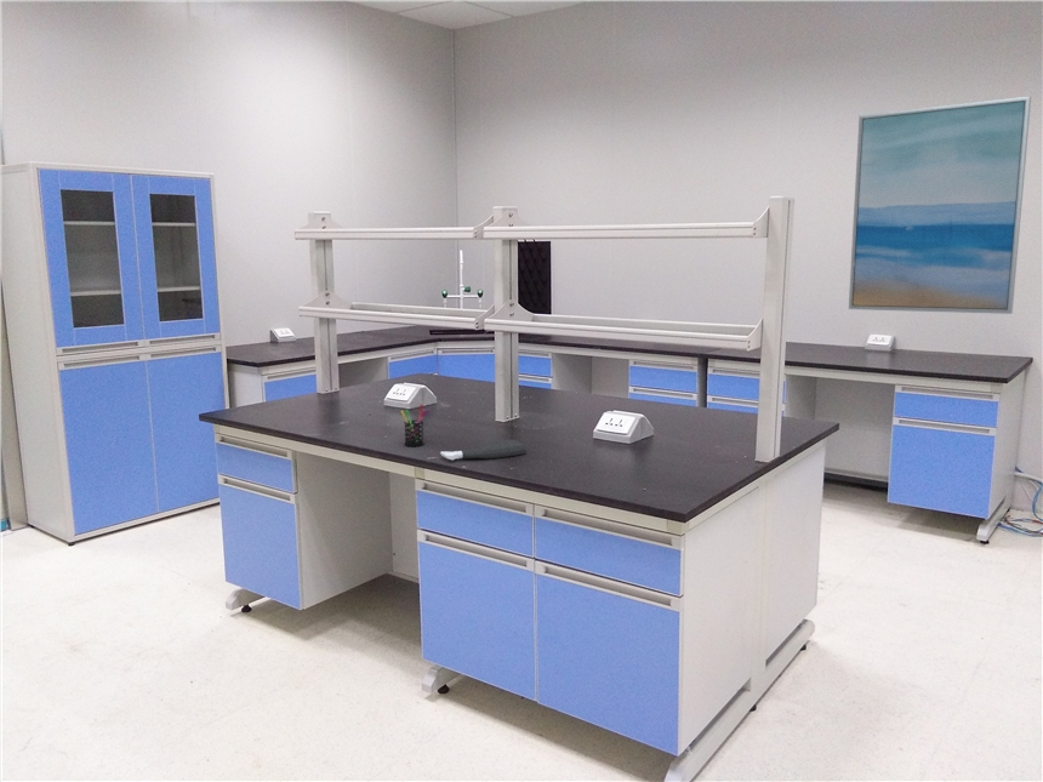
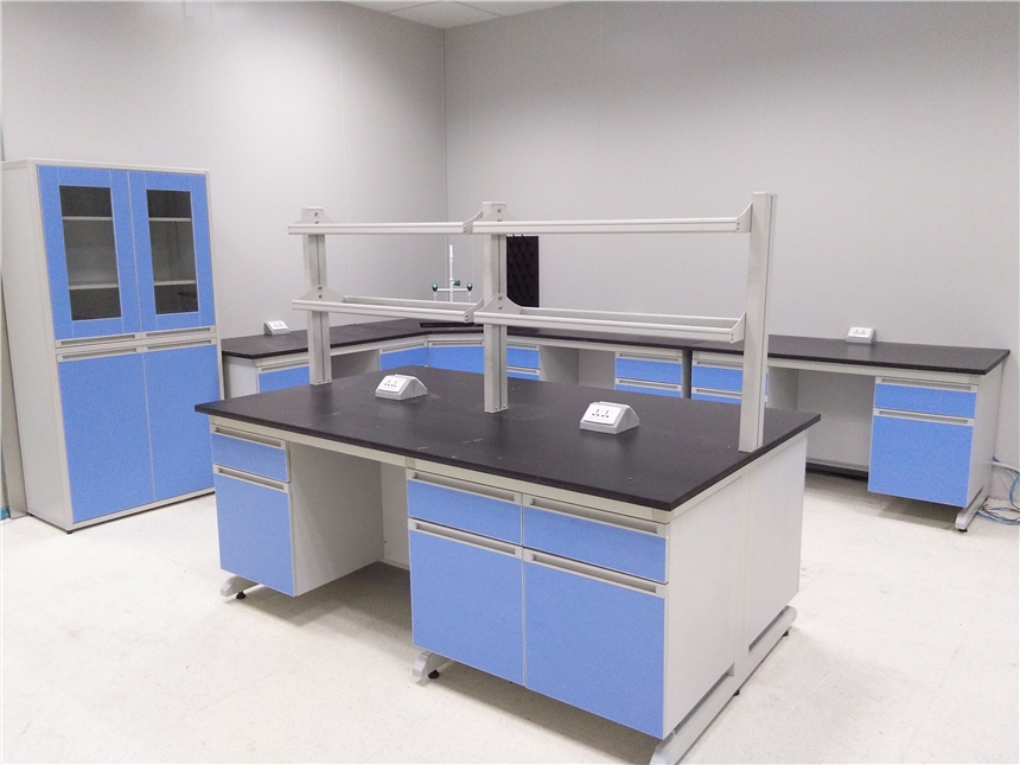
- pen holder (414, 423)
- wall art (933, 211)
- spray bottle (483, 450)
